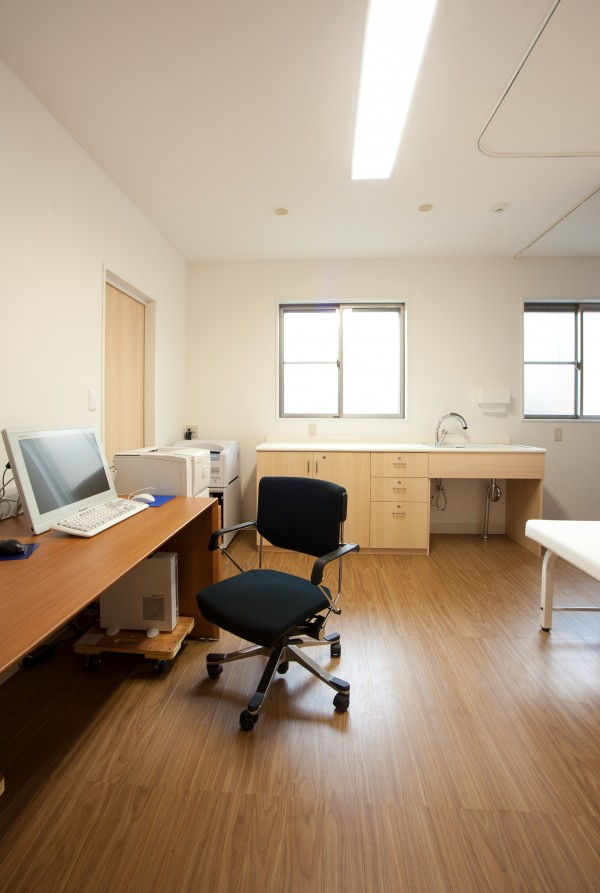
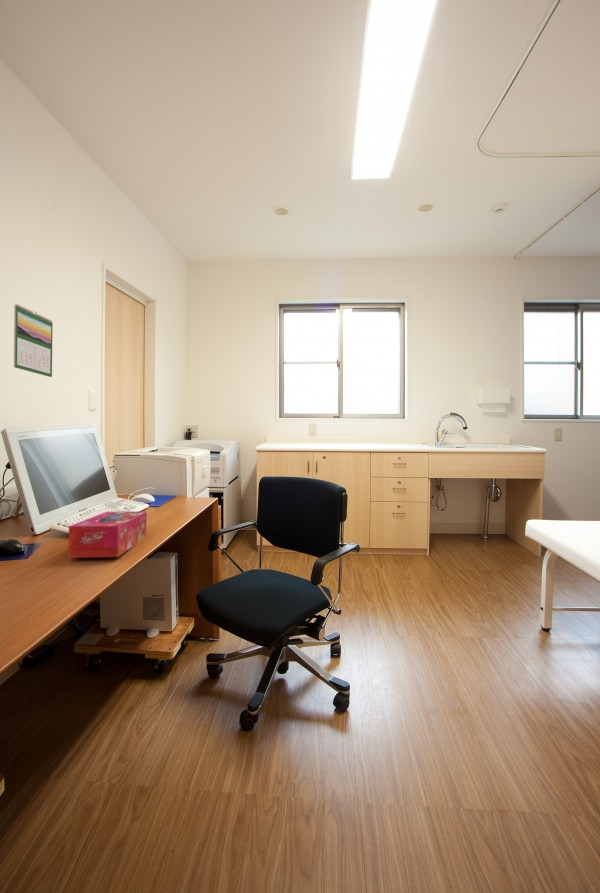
+ calendar (34, 342)
+ tissue box (111, 532)
